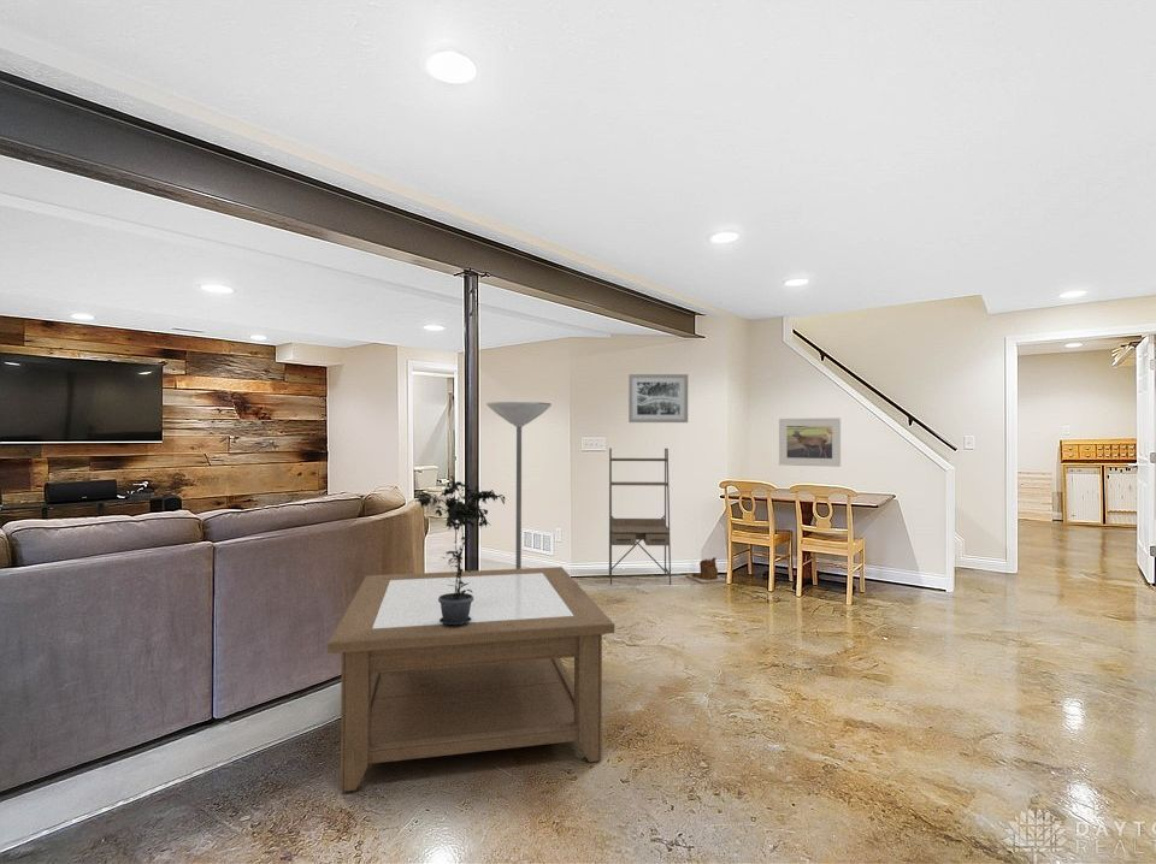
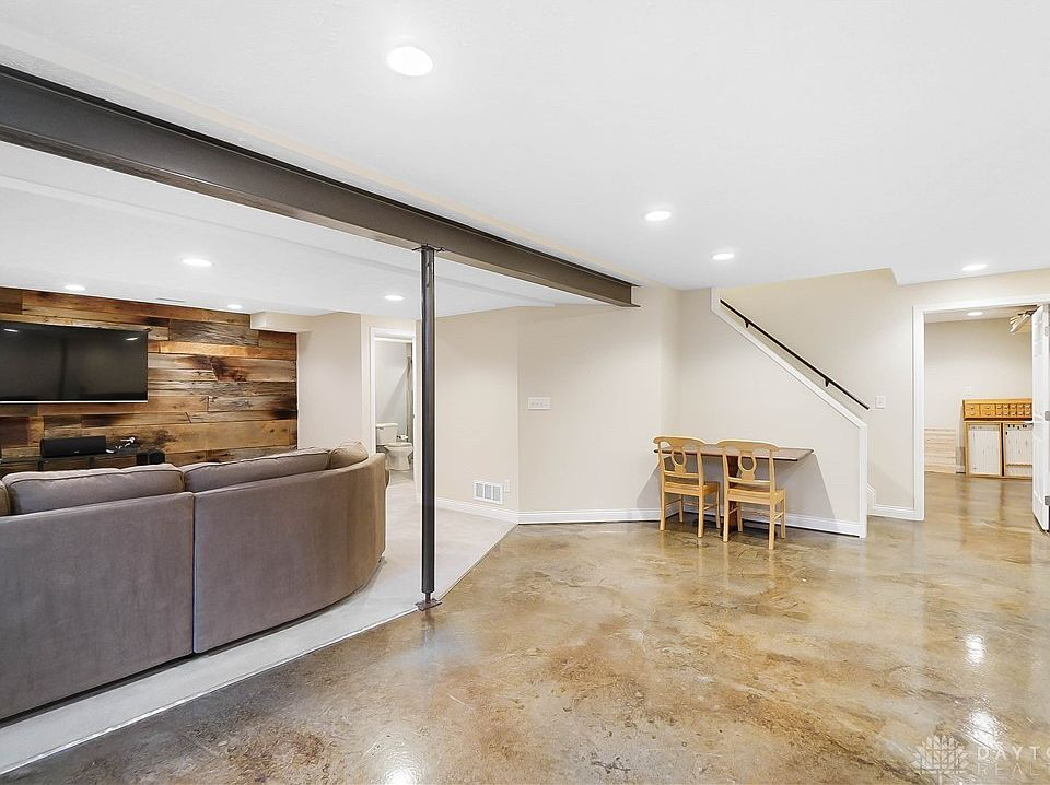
- wall art (657, 398)
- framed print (809, 442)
- potted plant (460, 549)
- backpack (704, 567)
- coffee table (471, 656)
- shelving unit (638, 519)
- floor lamp (518, 497)
